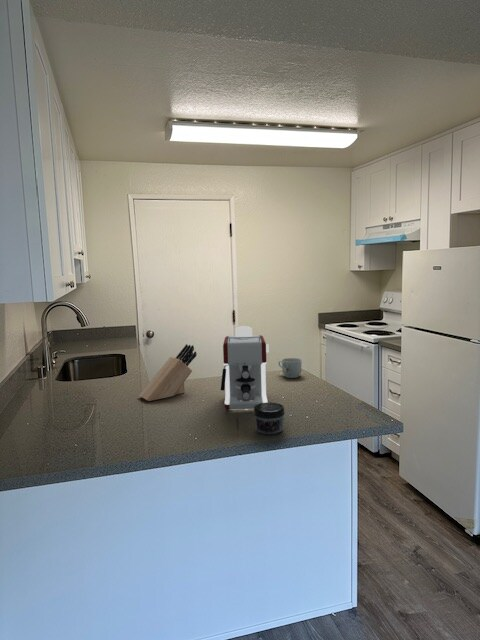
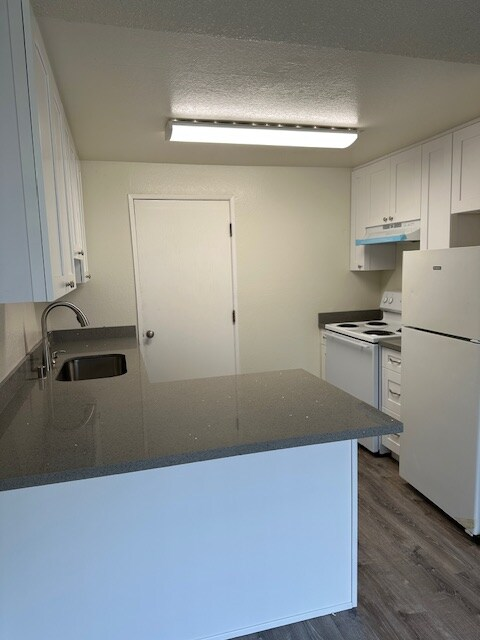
- jar (269, 418)
- knife block (169, 370)
- mug (289, 367)
- coffee maker (245, 367)
